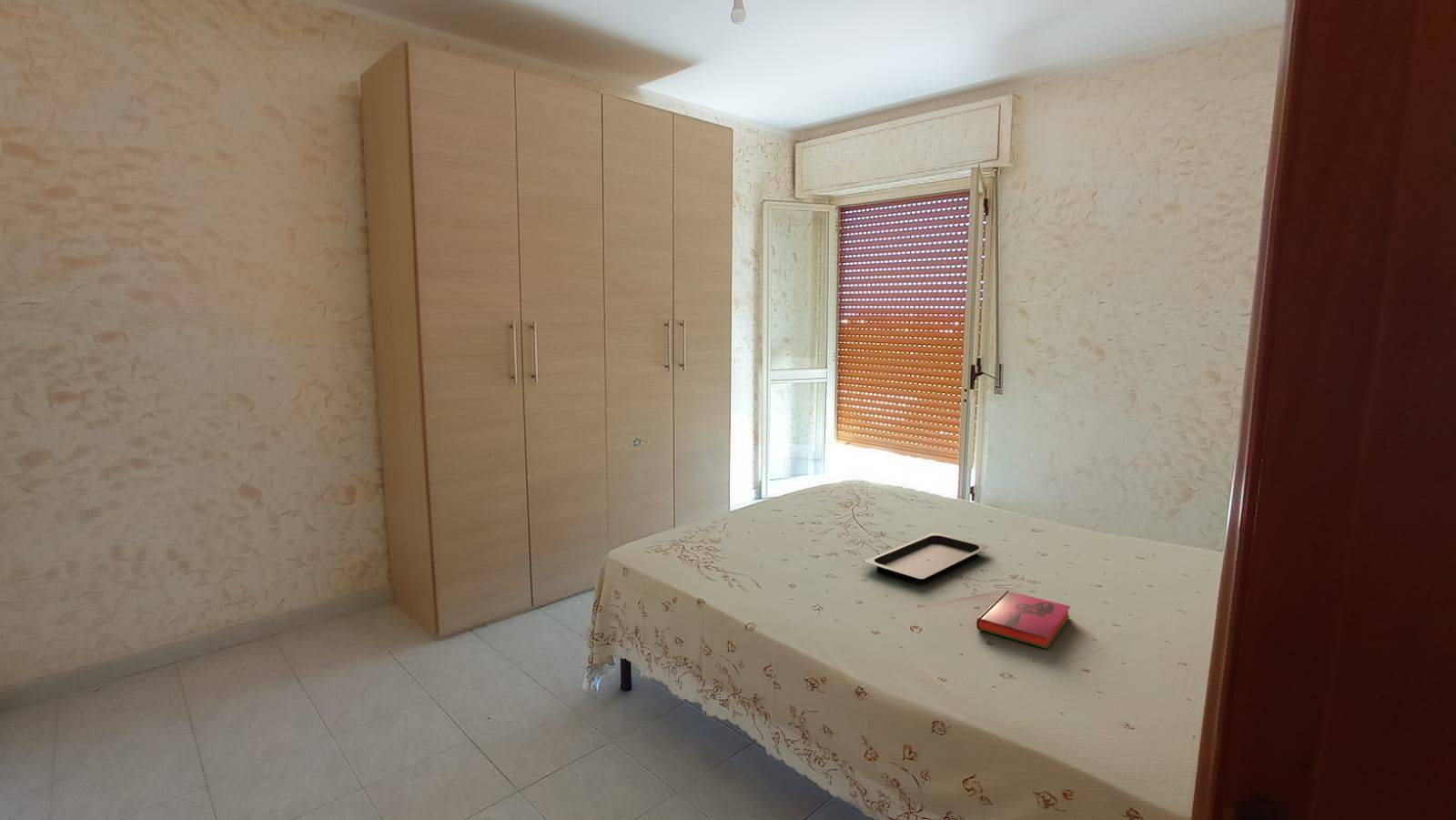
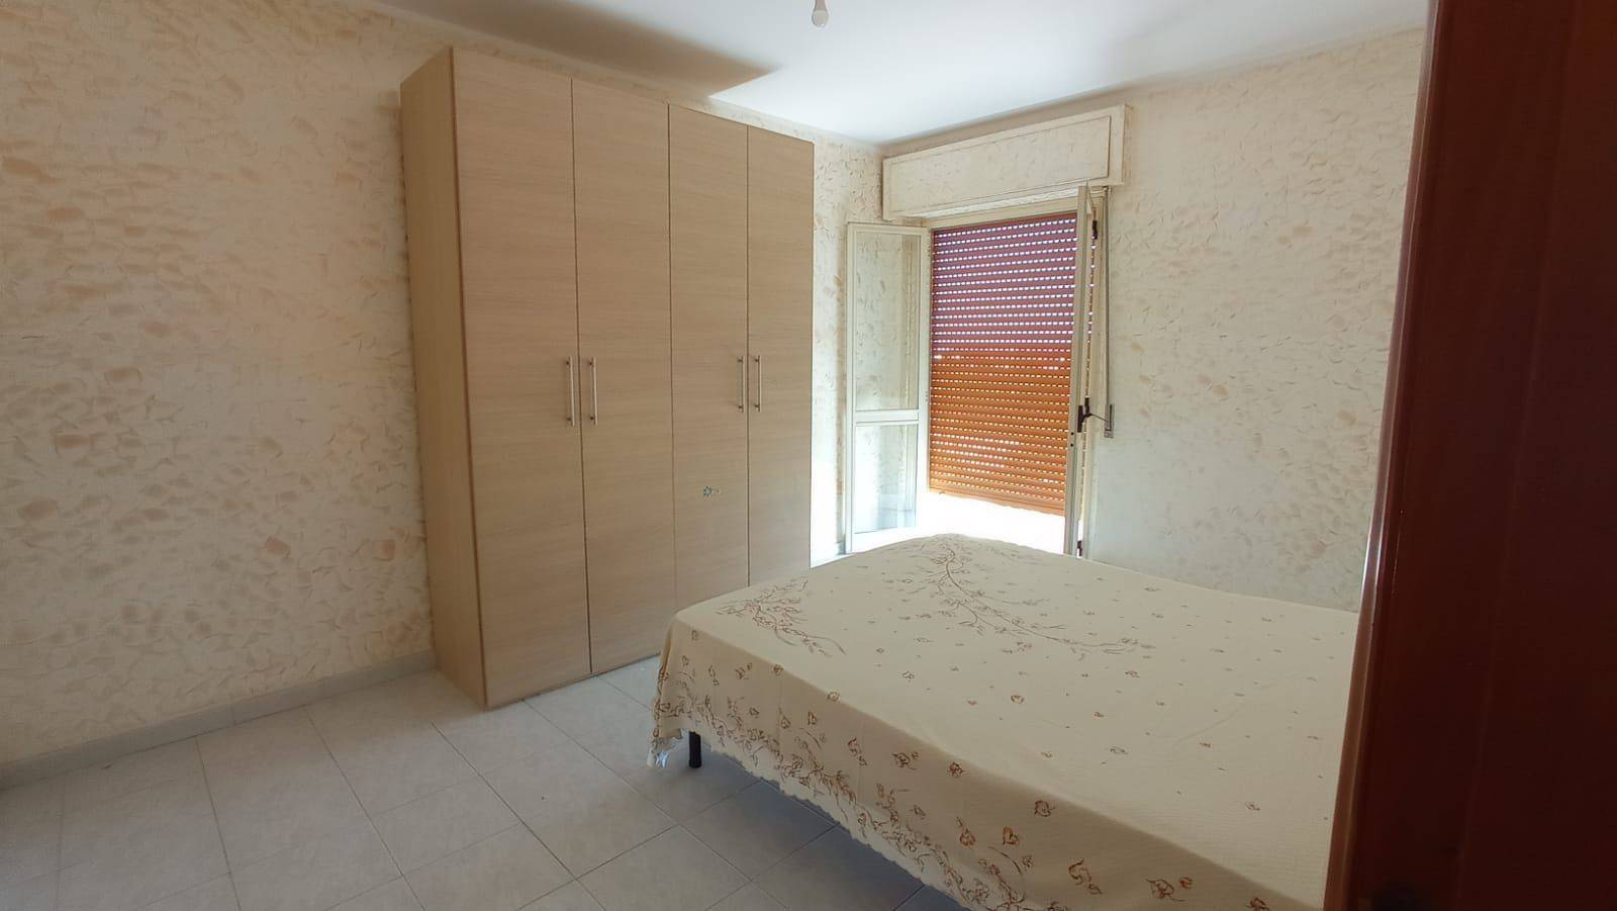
- hardback book (1024, 617)
- serving tray (928, 556)
